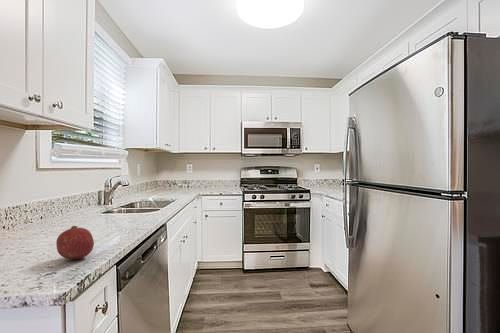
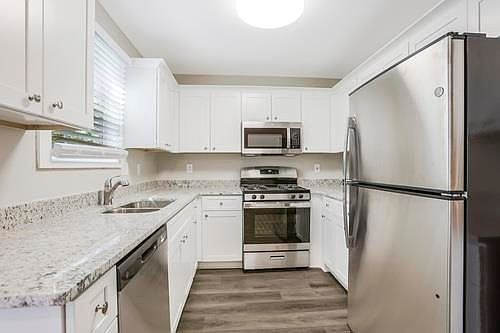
- fruit (75, 242)
